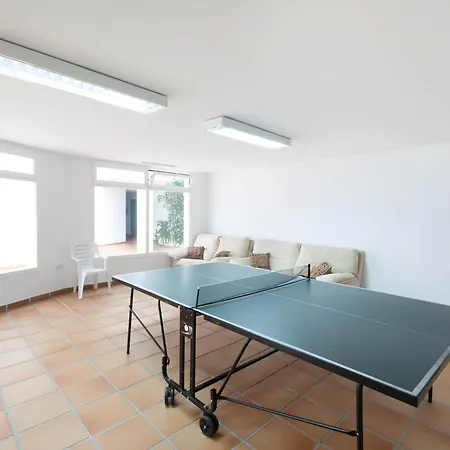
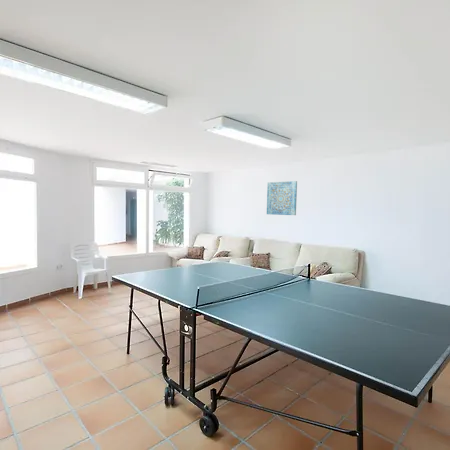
+ wall art (281, 198)
